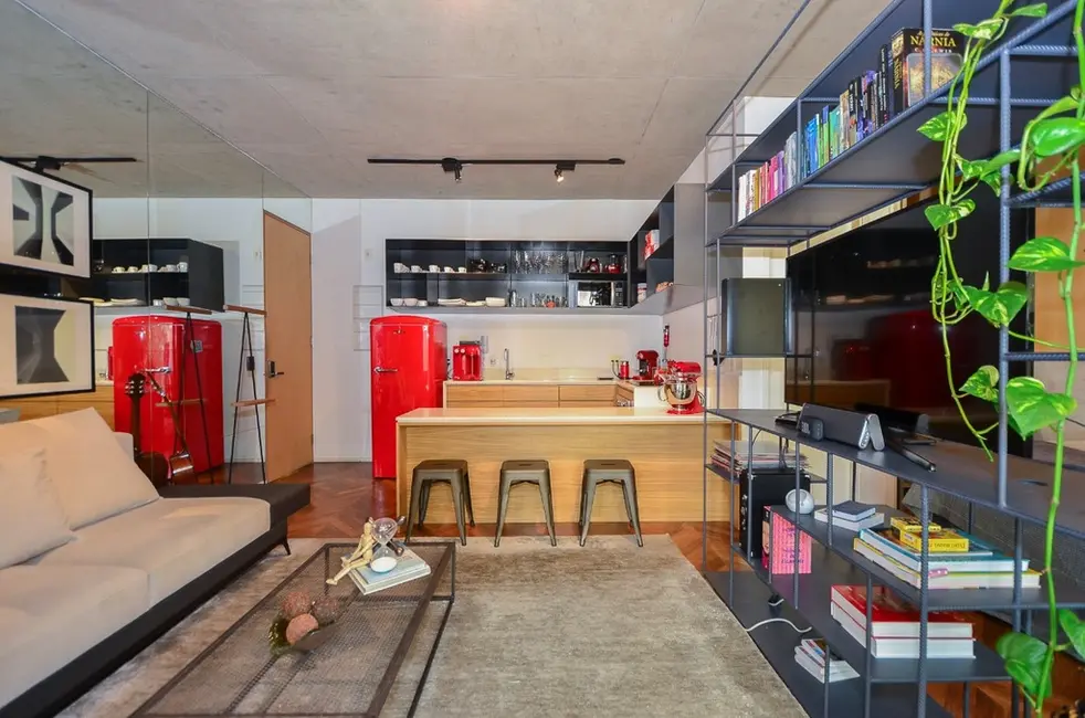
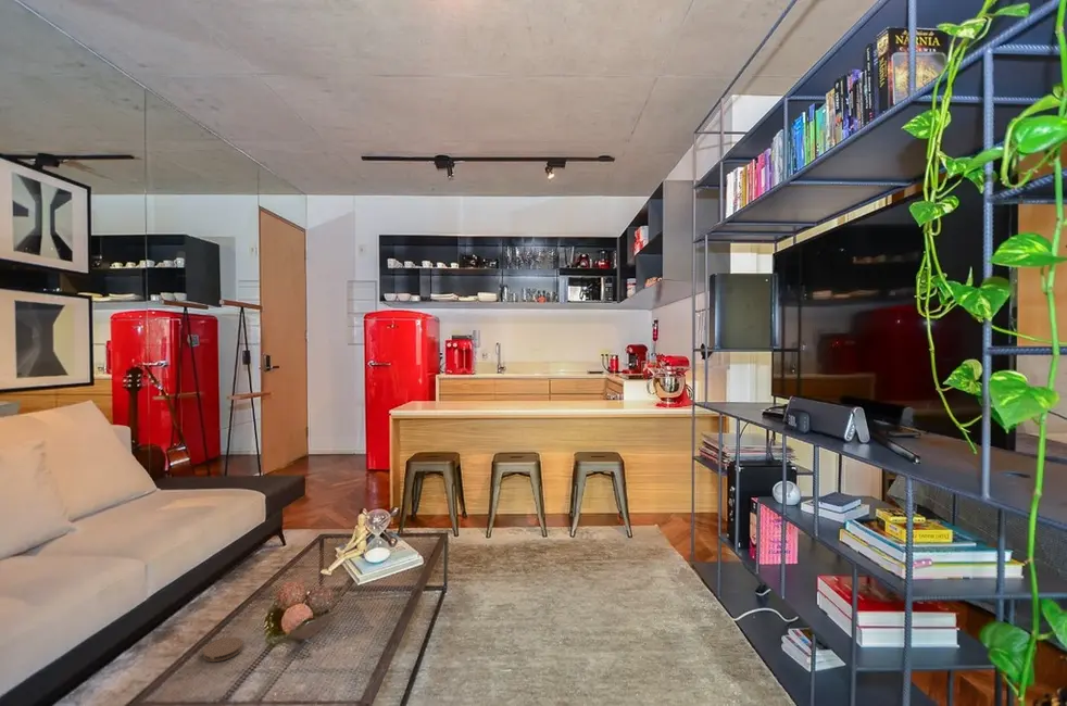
+ coaster (223, 648)
